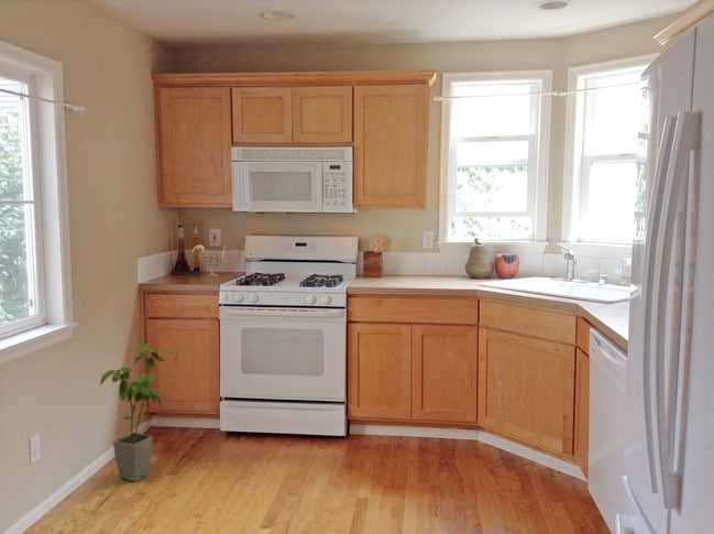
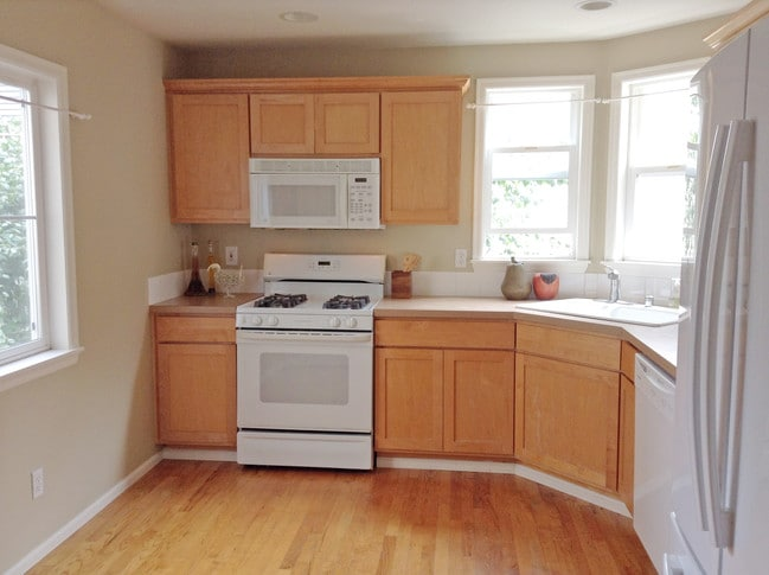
- house plant (142, 407)
